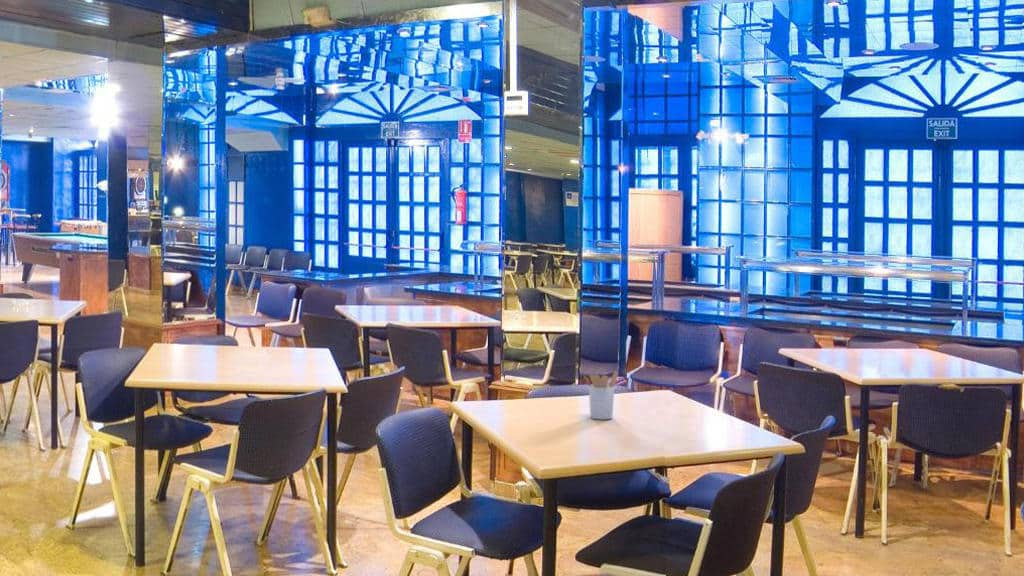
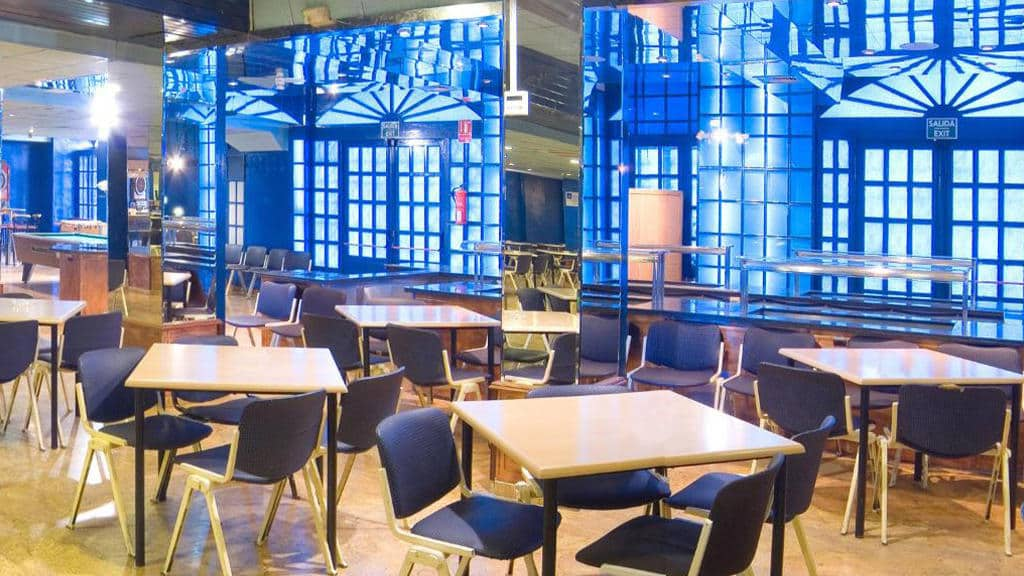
- utensil holder (600, 394)
